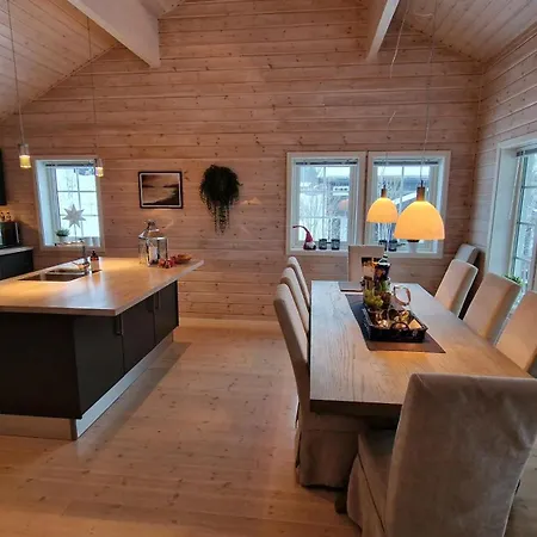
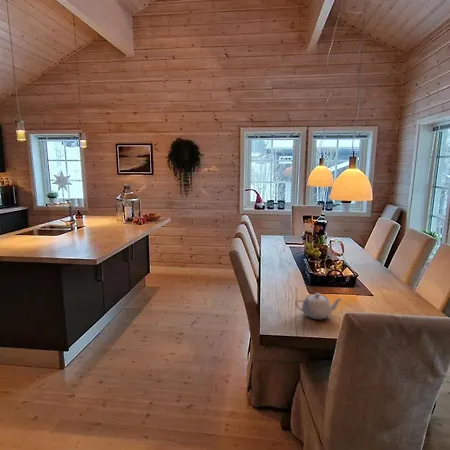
+ teapot (318, 304)
